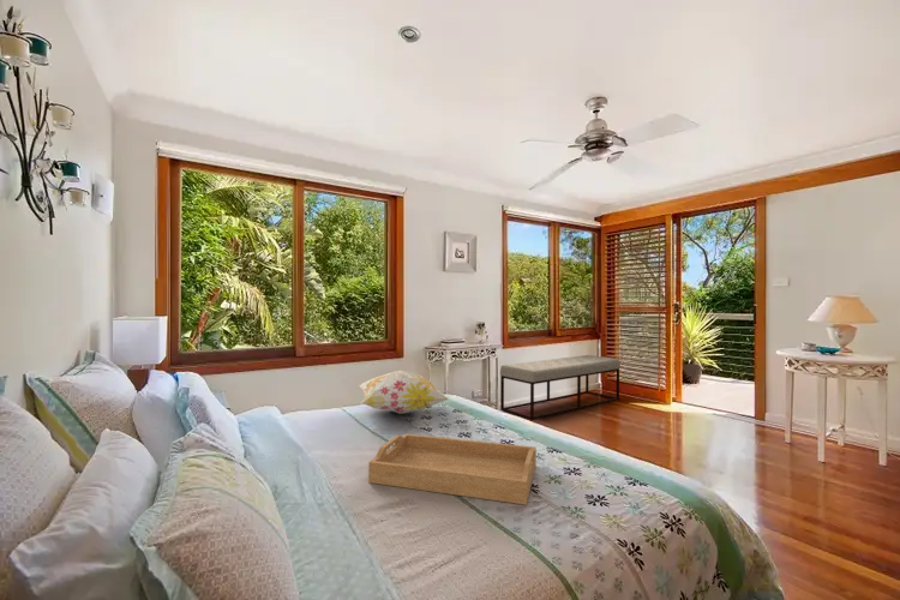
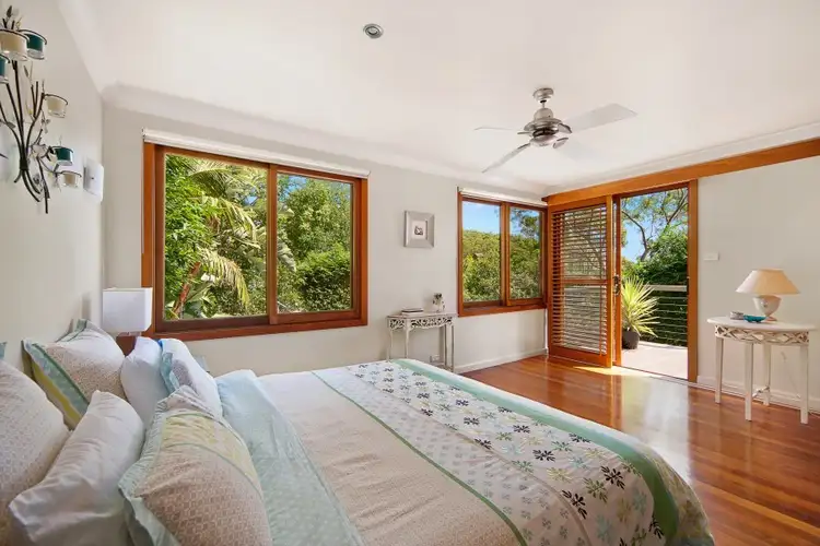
- serving tray (456, 461)
- bench (563, 378)
- decorative pillow (400, 391)
